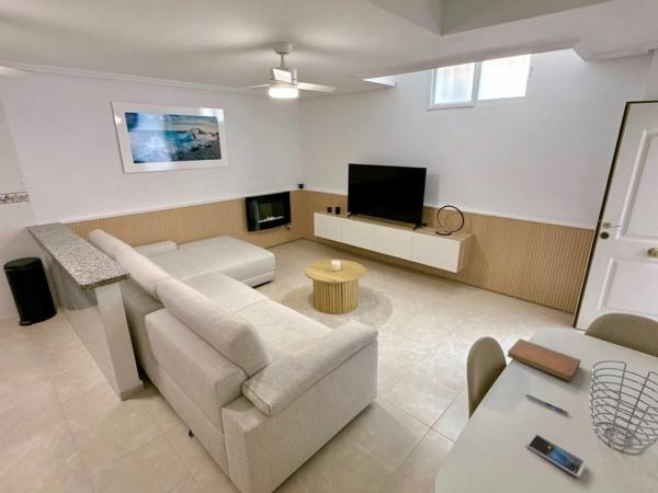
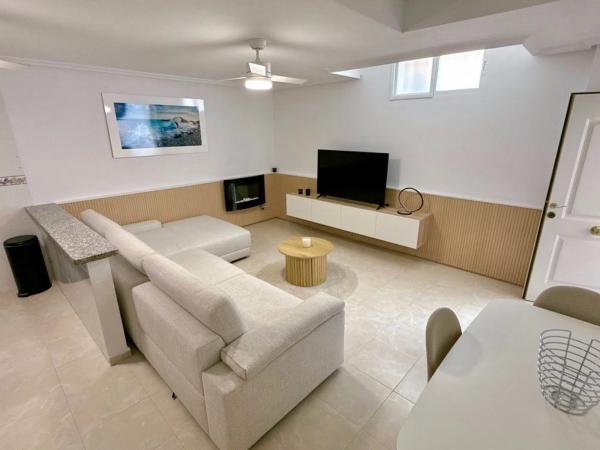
- smartphone (554, 454)
- notebook (543, 357)
- pen (545, 403)
